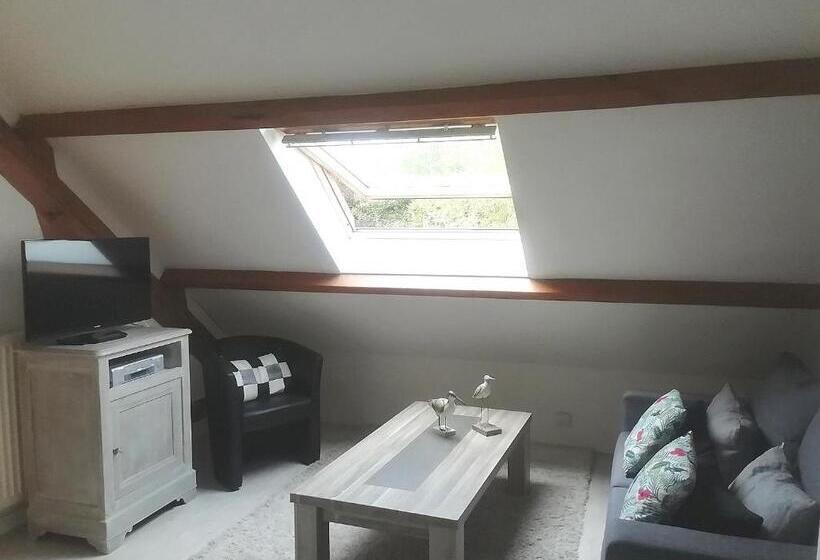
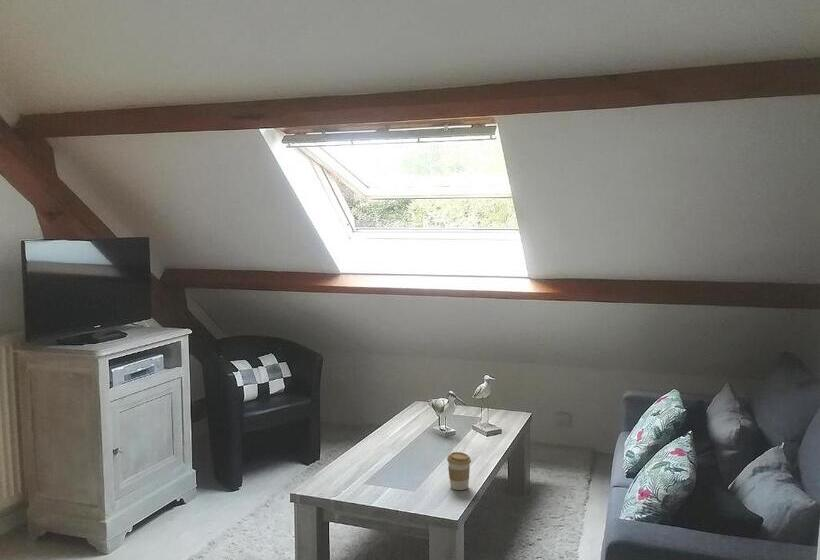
+ coffee cup (459, 470)
